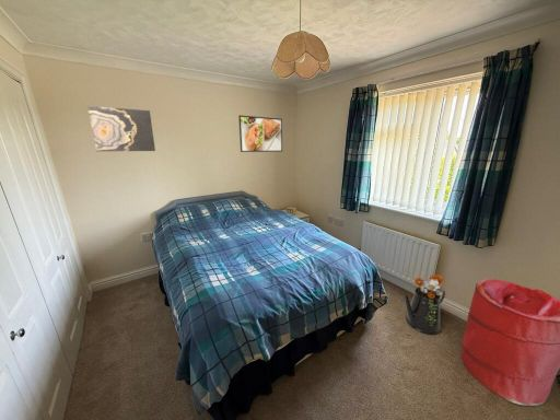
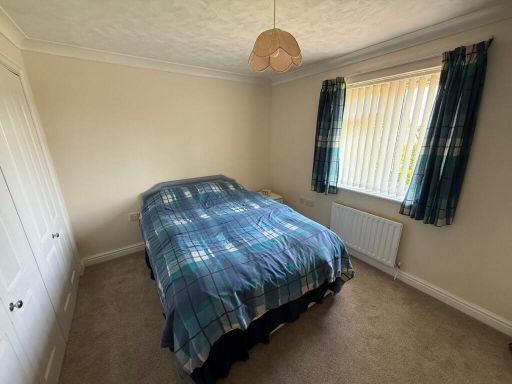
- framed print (261, 135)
- laundry hamper (511, 334)
- wall art (124, 130)
- watering can (425, 301)
